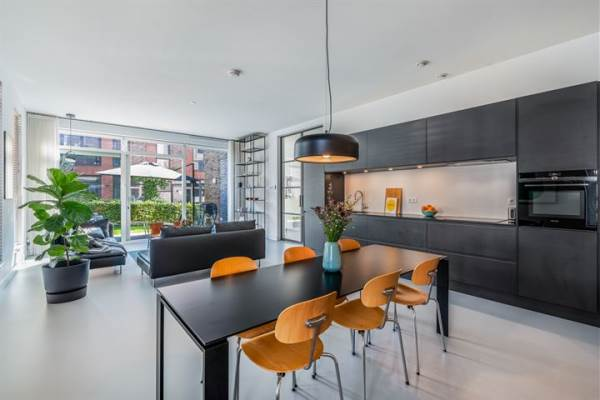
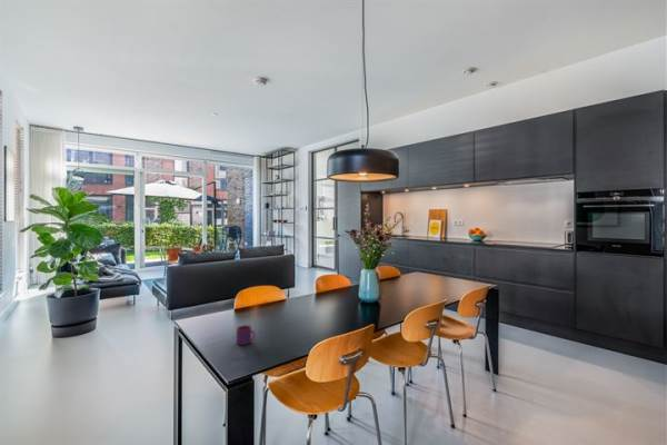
+ mug (246, 335)
